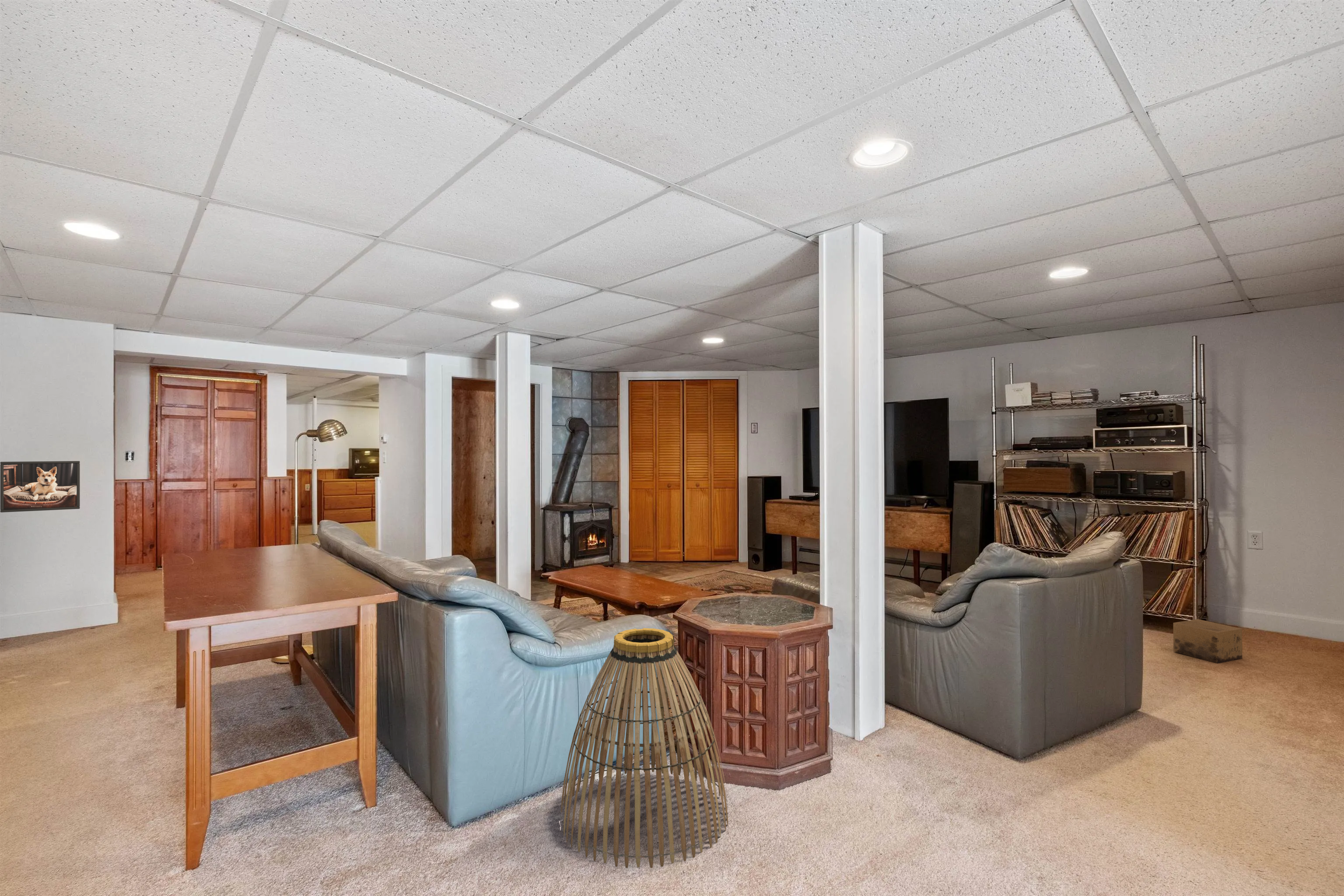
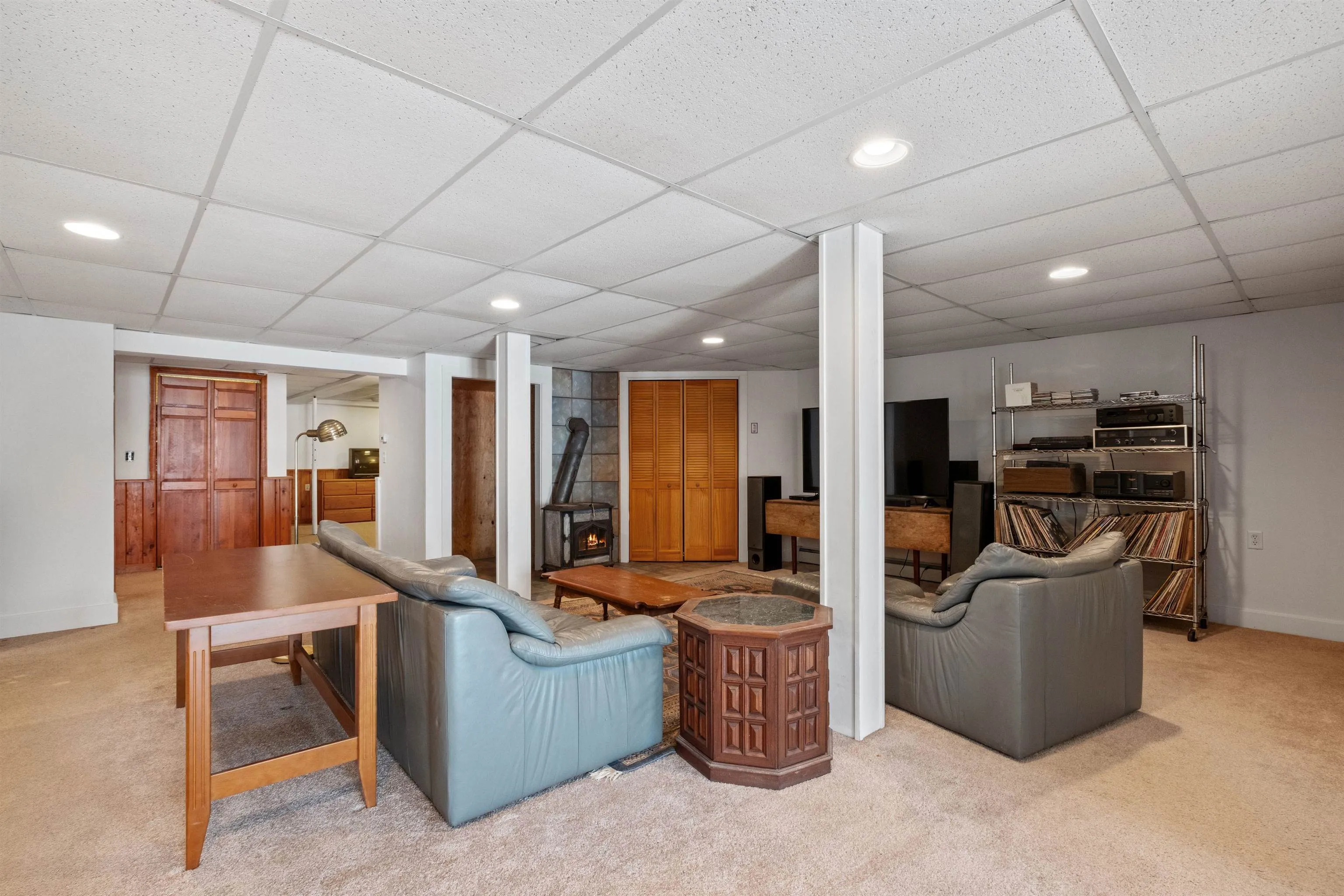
- basket (644, 724)
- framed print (41, 486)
- cardboard box (1207, 640)
